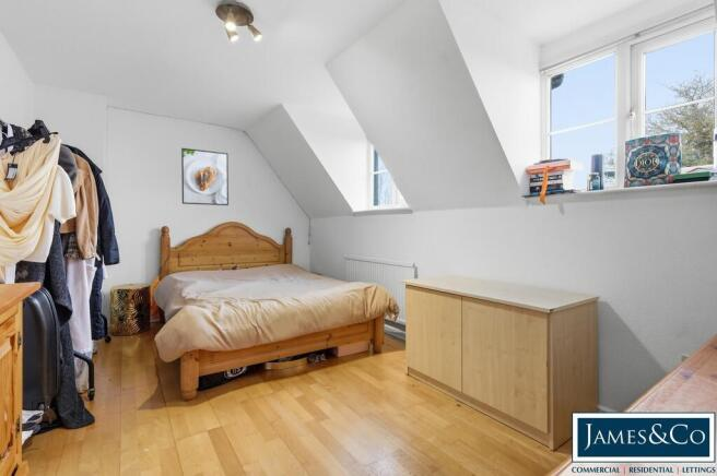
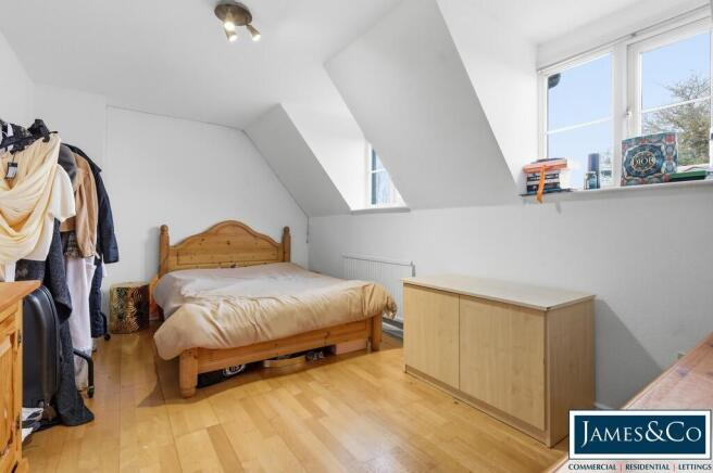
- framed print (205, 177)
